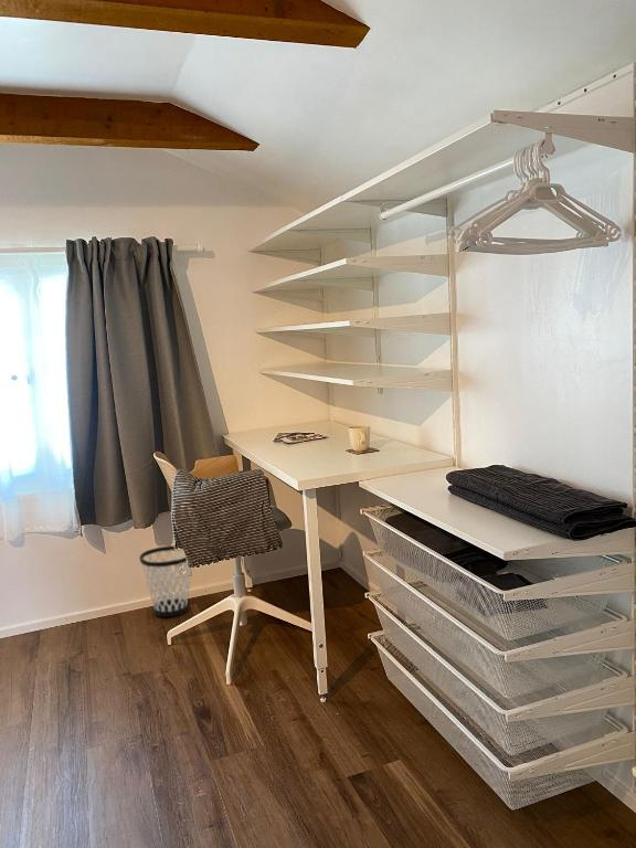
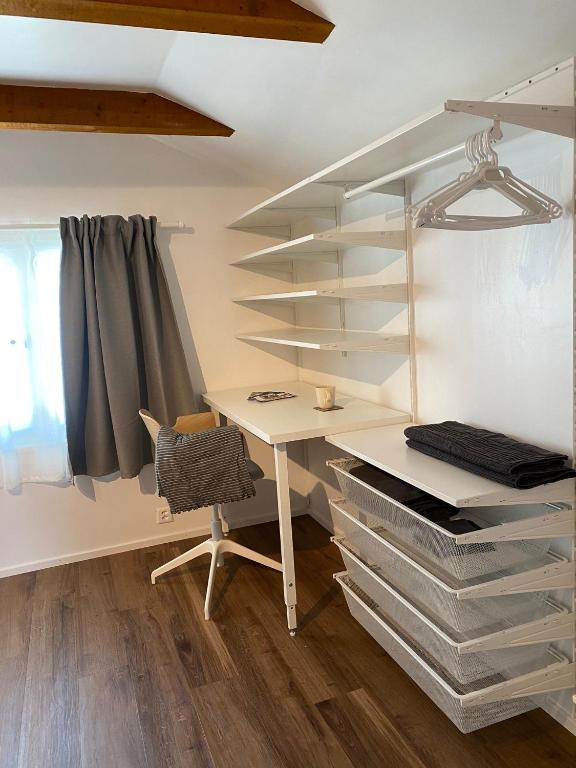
- wastebasket (168, 582)
